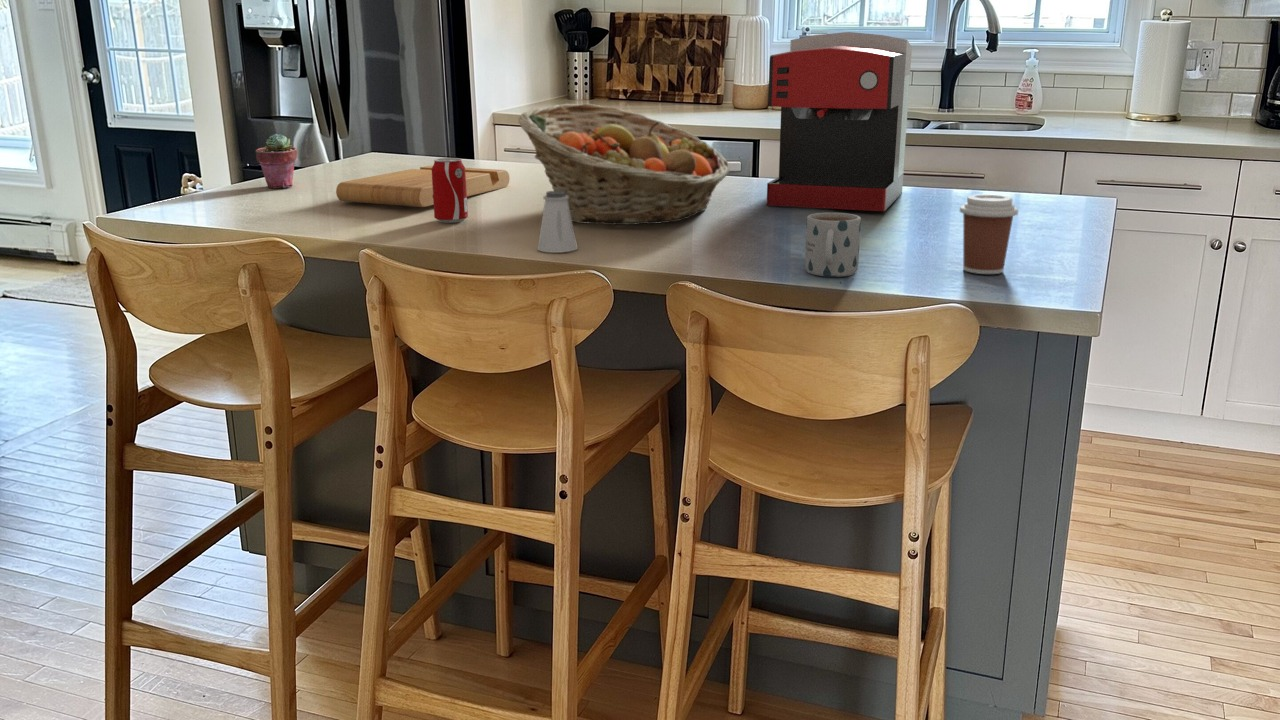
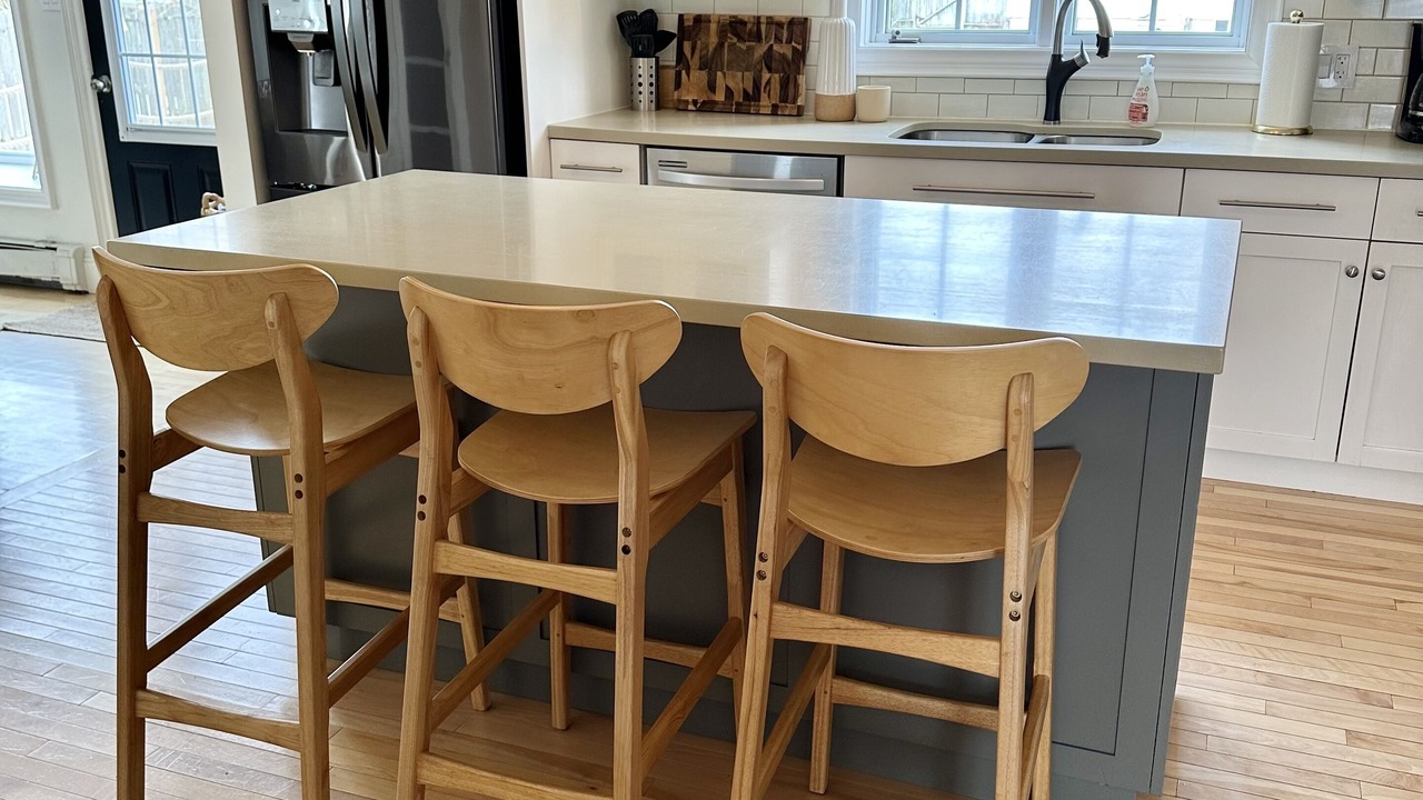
- potted succulent (277, 160)
- saltshaker (556, 220)
- coffee cup (986, 234)
- mug (831, 246)
- cutting board (426, 184)
- beverage can (449, 190)
- coffee maker (836, 118)
- fruit basket (625, 160)
